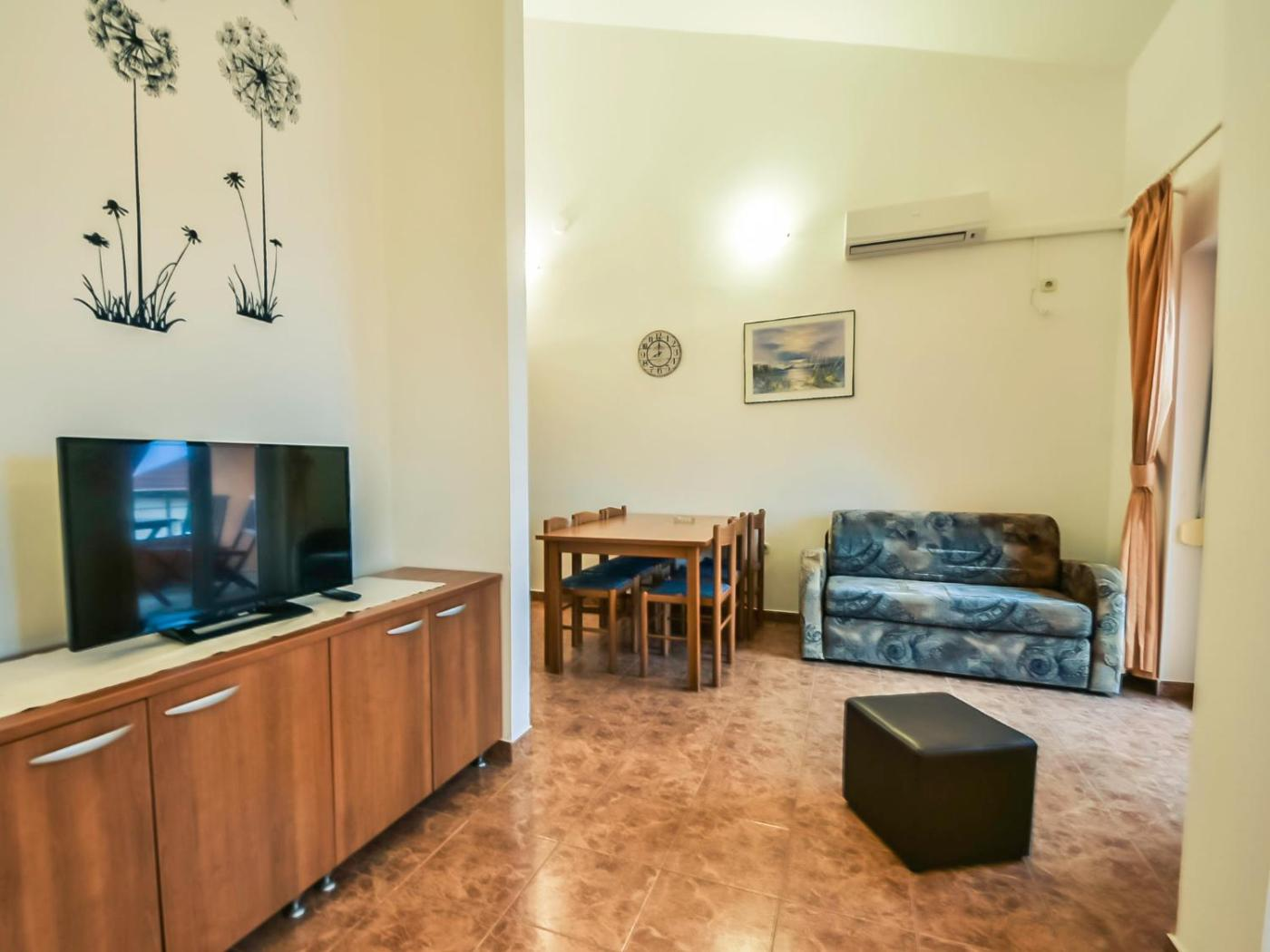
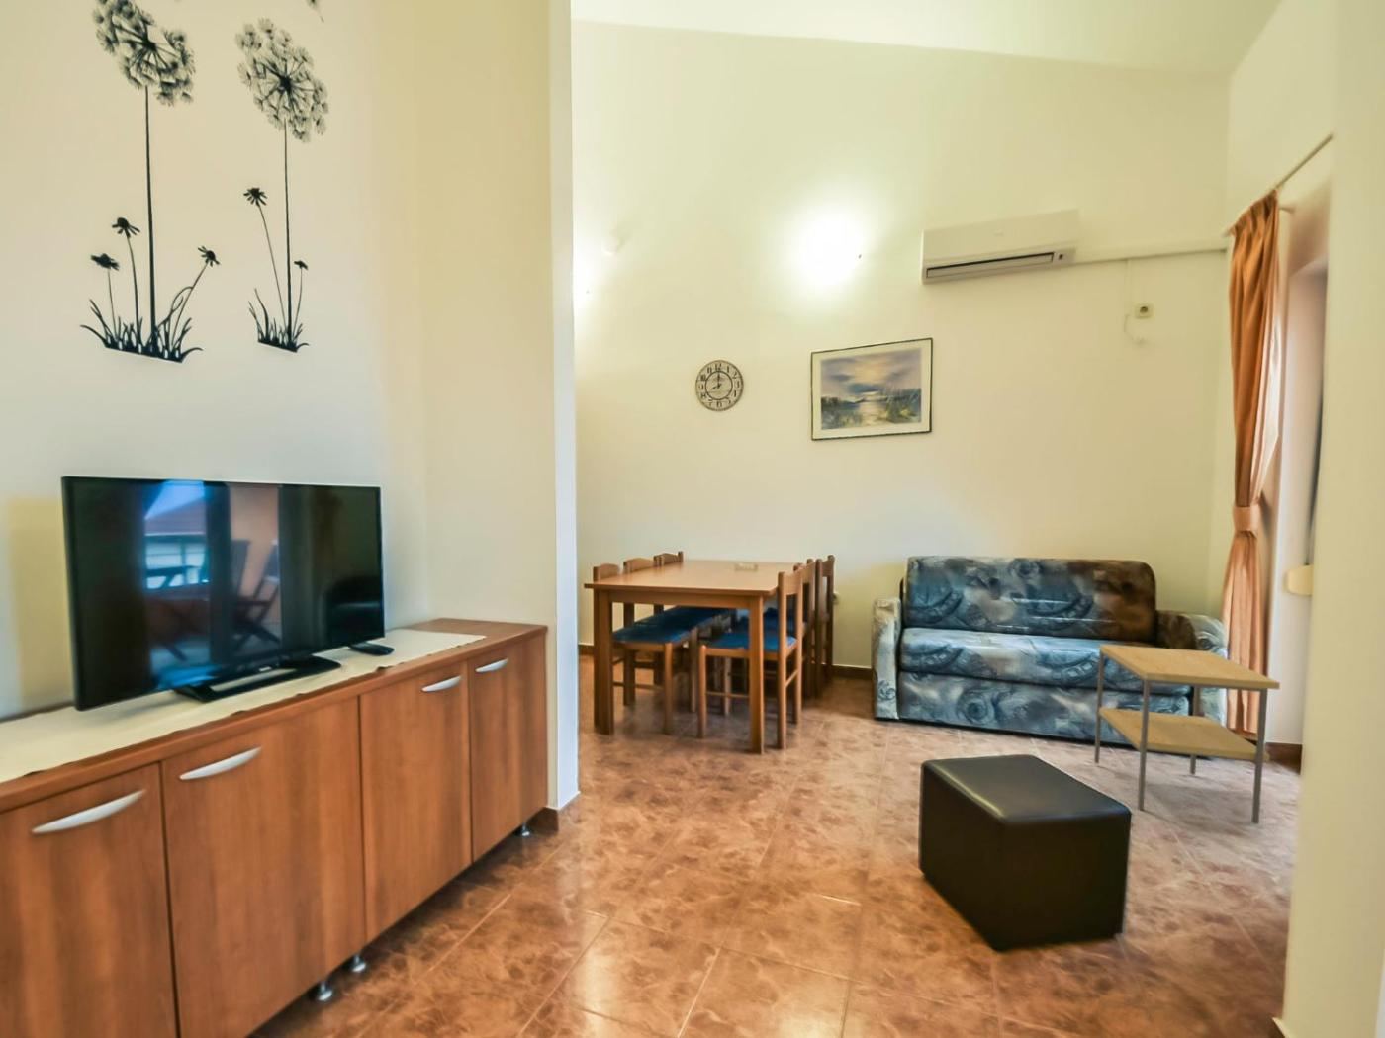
+ side table (1177, 726)
